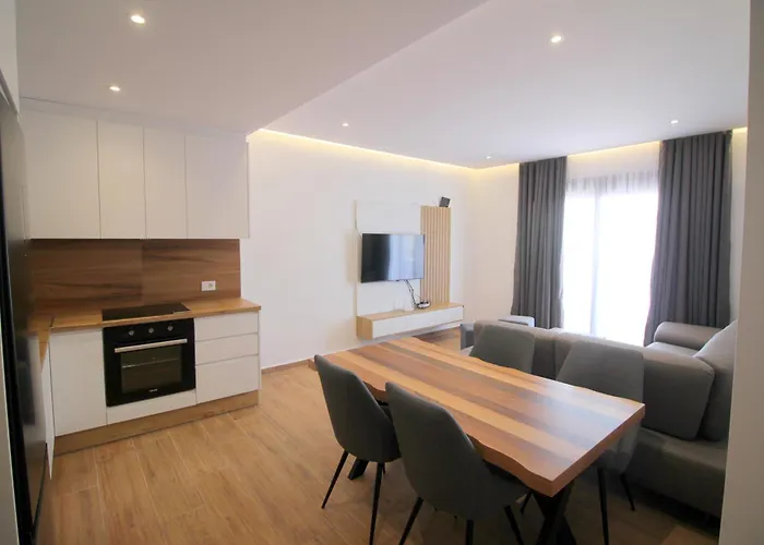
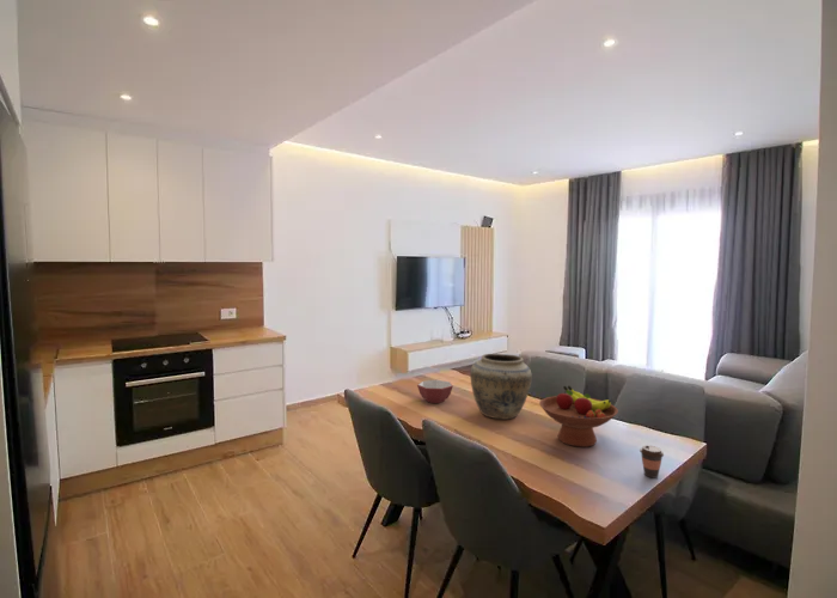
+ vase (500, 385)
+ fruit bowl (576, 416)
+ coffee cup (650, 462)
+ bowl (434, 391)
